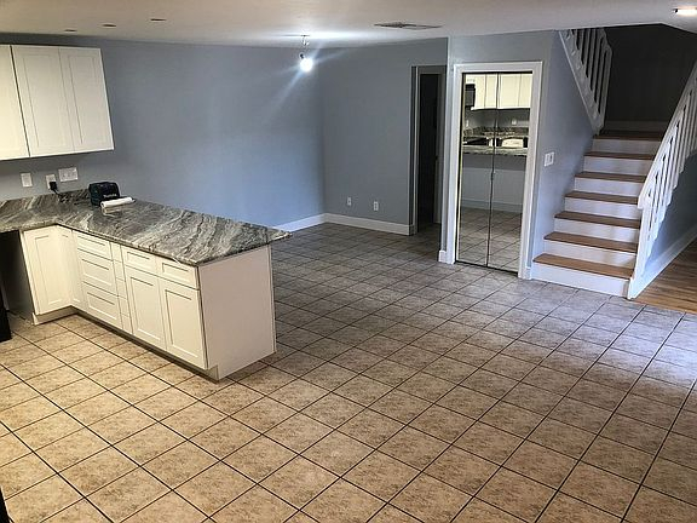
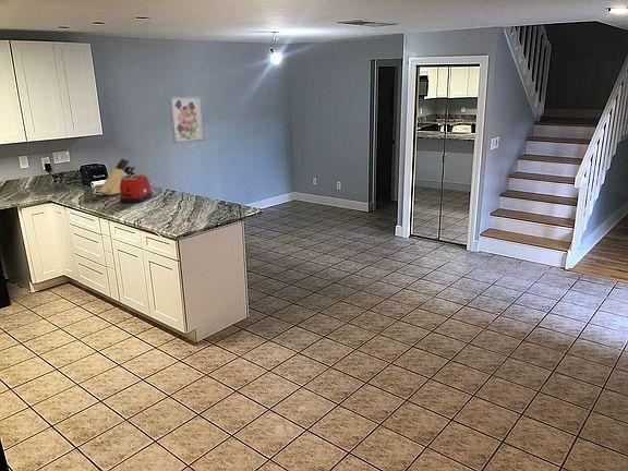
+ knife block (117, 176)
+ wall art (186, 119)
+ toaster (135, 186)
